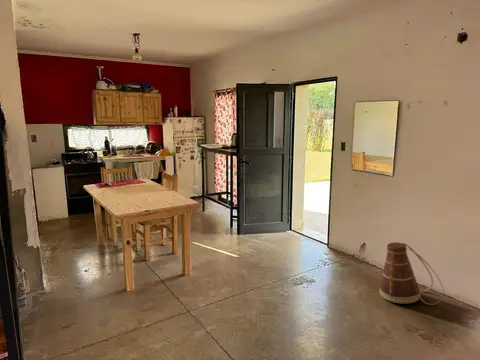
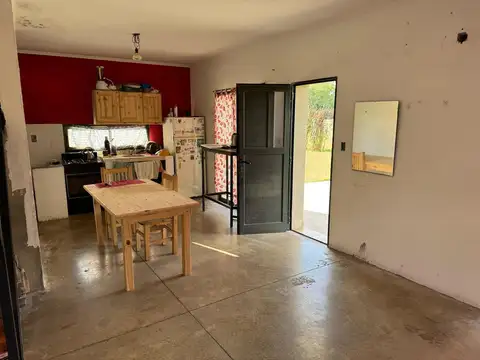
- basket (412, 271)
